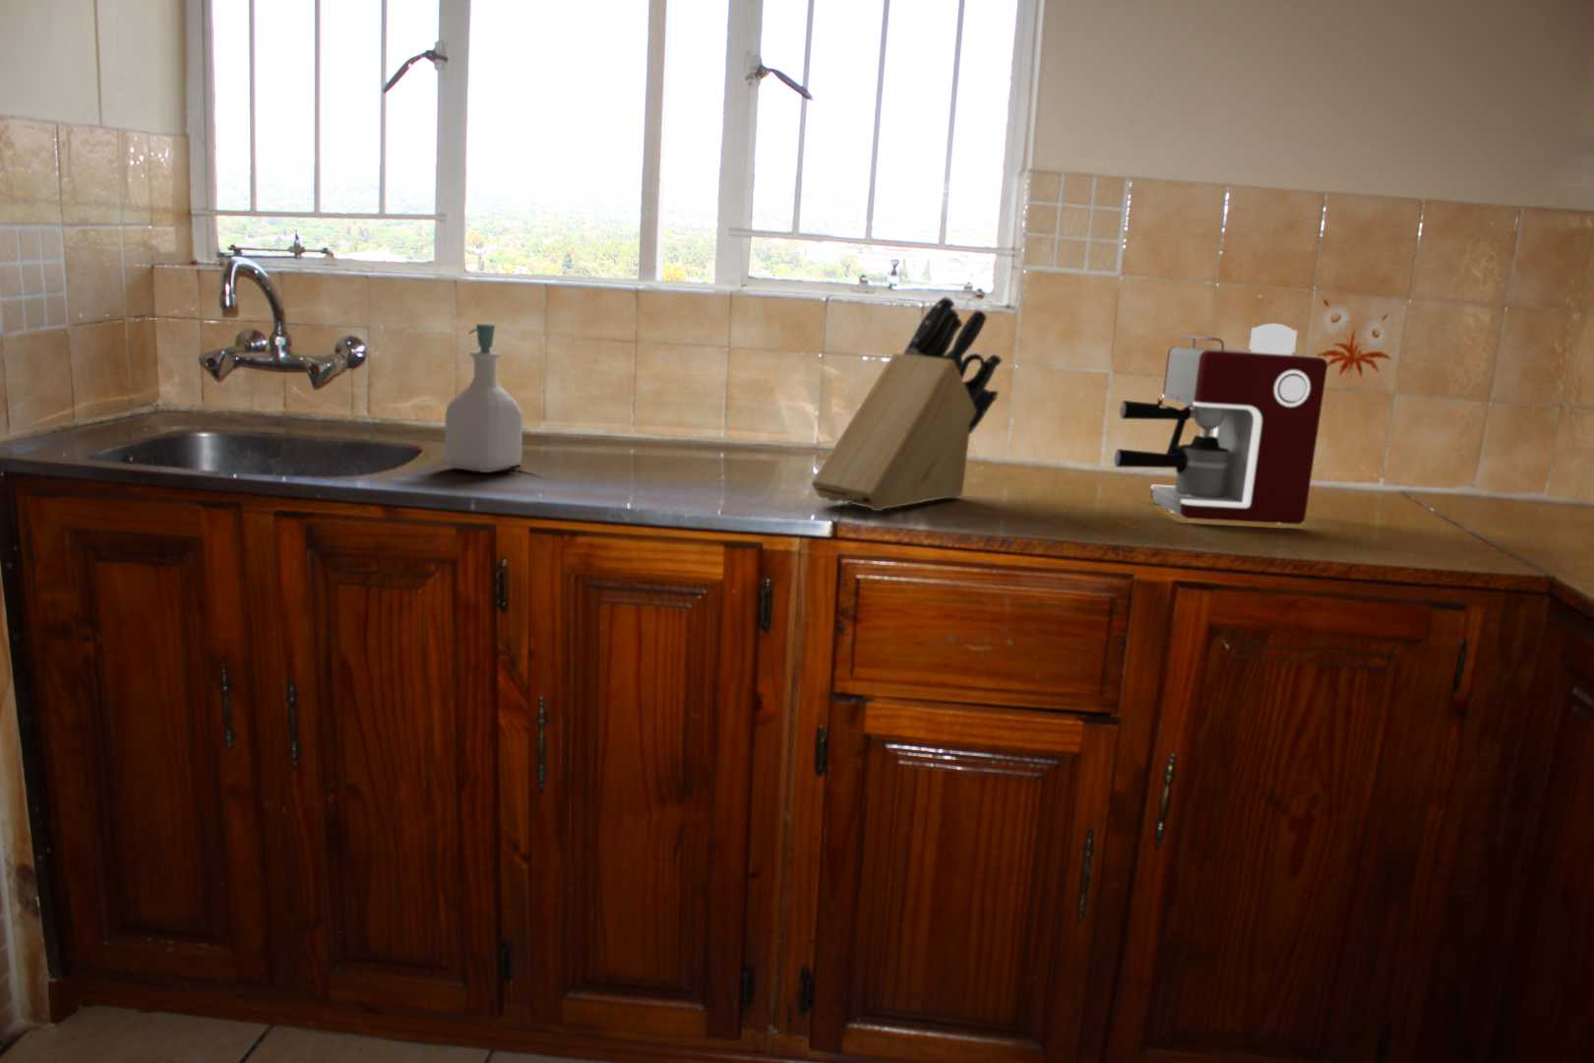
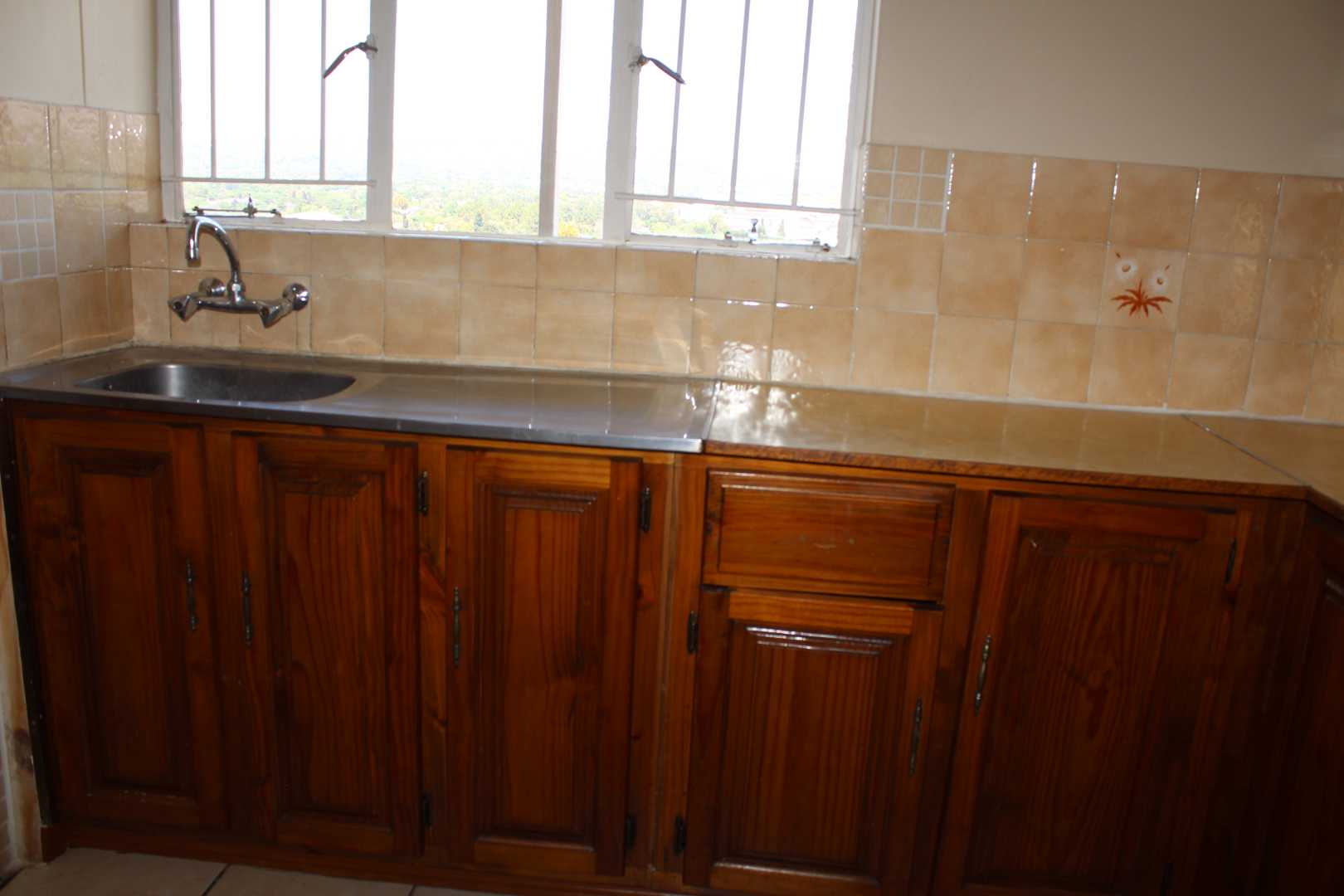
- soap bottle (484, 396)
- knife block (914, 397)
- coffee maker (1210, 419)
